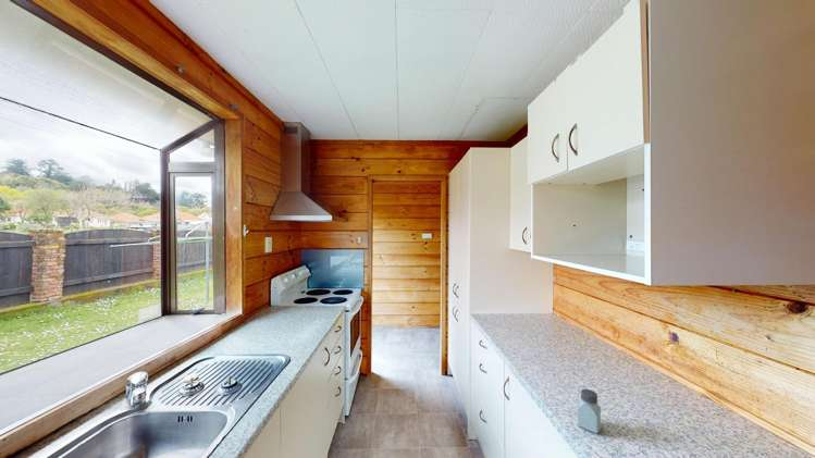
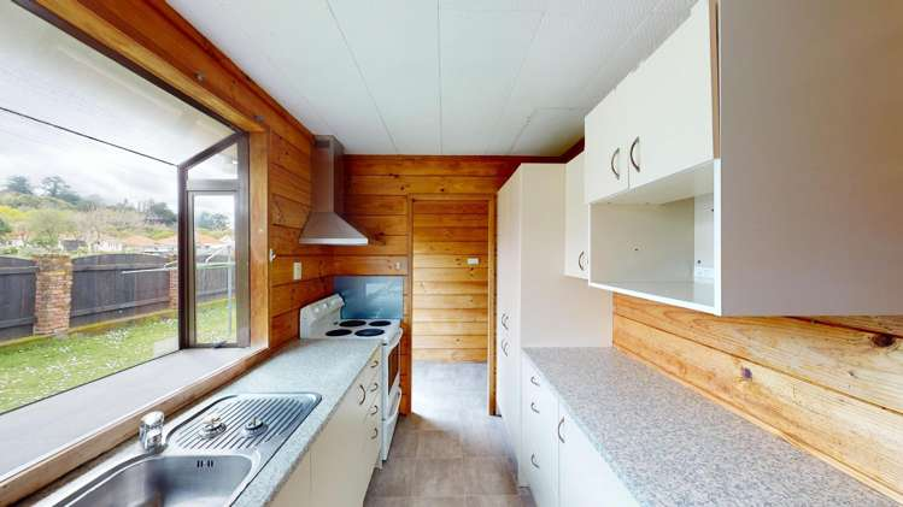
- saltshaker (589, 409)
